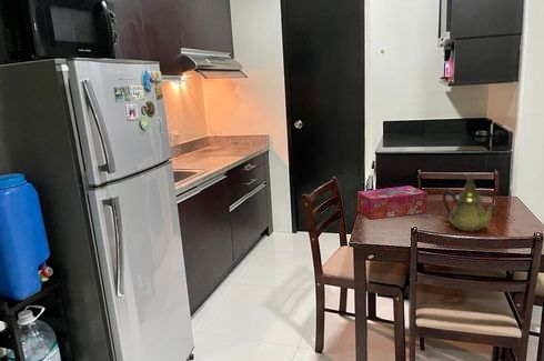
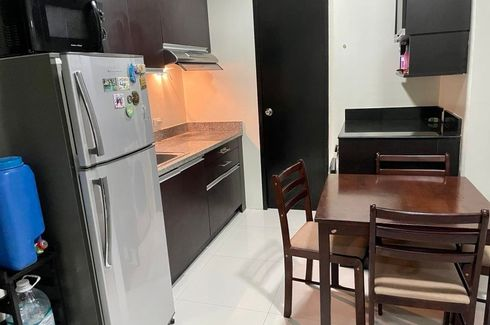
- tissue box (391, 201)
- teapot (467, 200)
